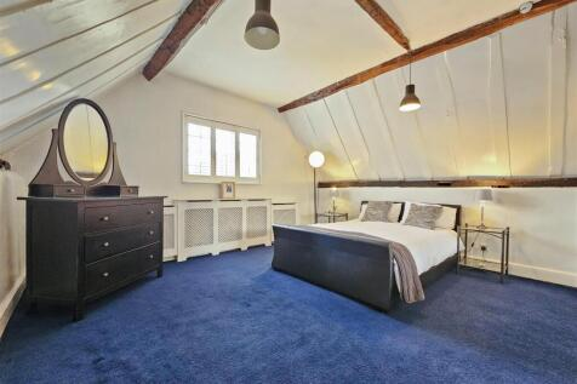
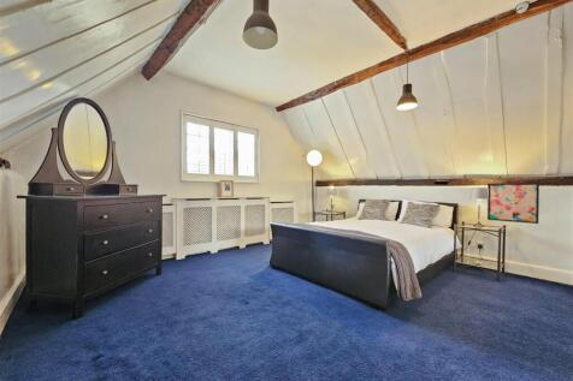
+ wall art (512, 202)
